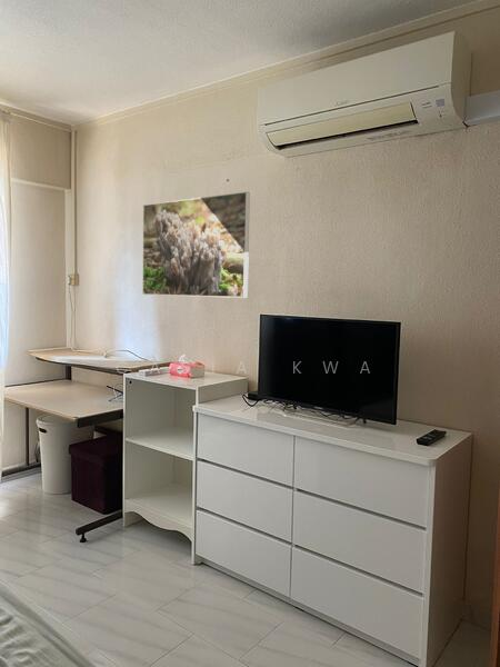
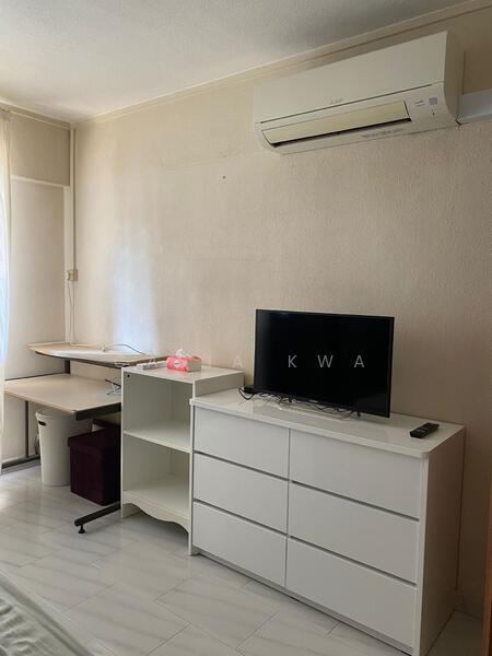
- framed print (191, 248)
